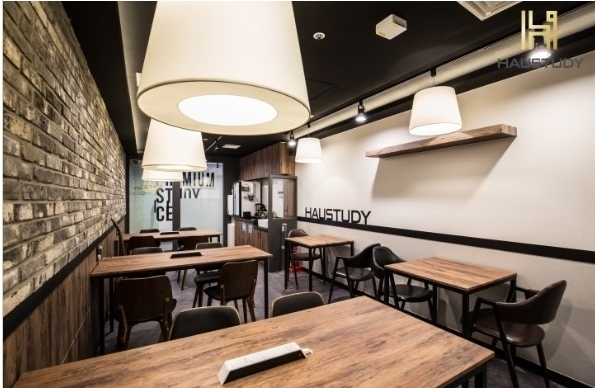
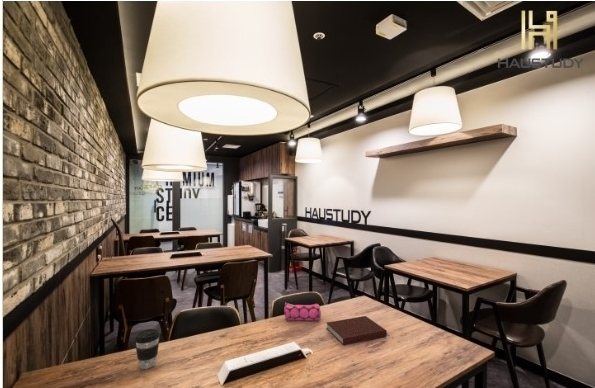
+ coffee cup (147, 349)
+ notebook (355, 329)
+ pencil case (302, 311)
